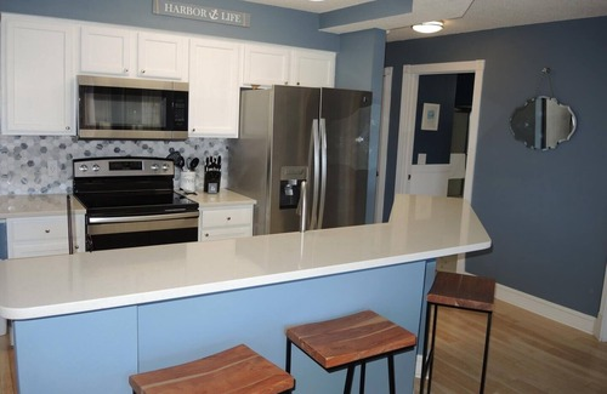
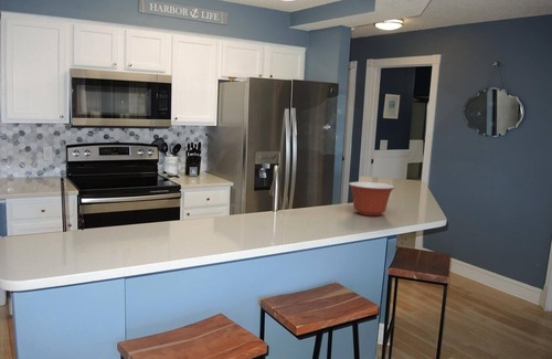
+ mixing bowl (370, 199)
